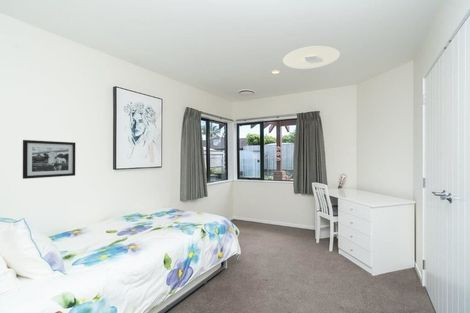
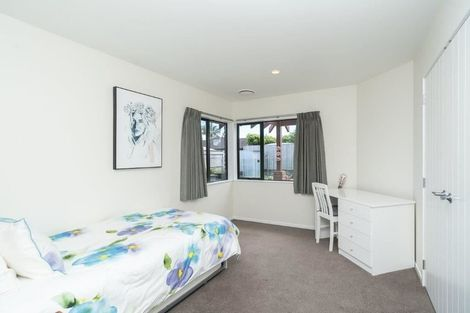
- picture frame (51, 159)
- ceiling light (310, 56)
